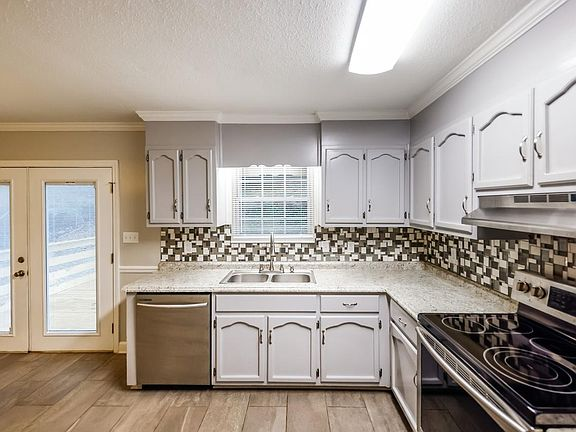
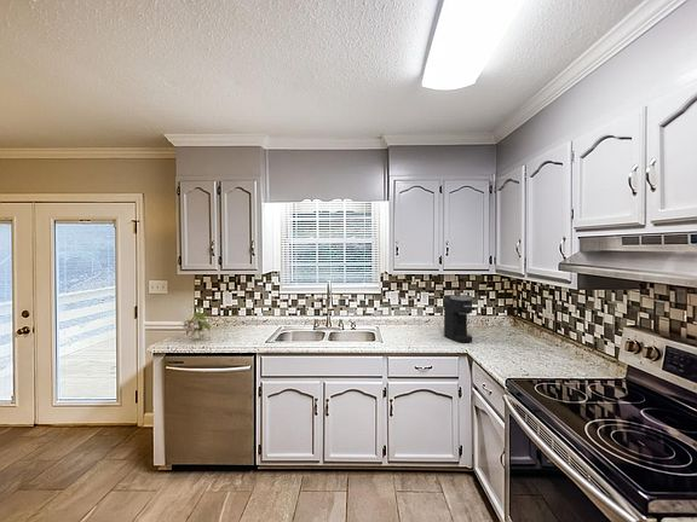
+ plant (196, 321)
+ coffee maker (457, 317)
